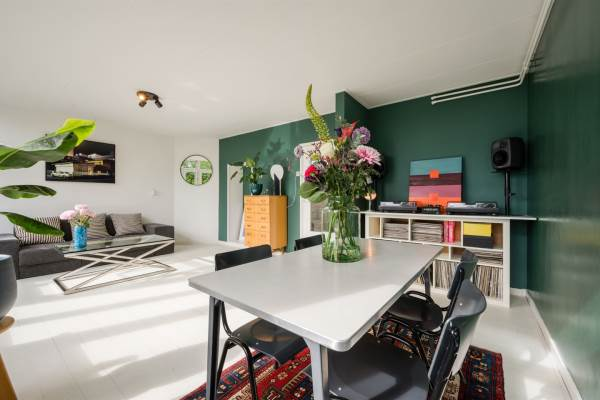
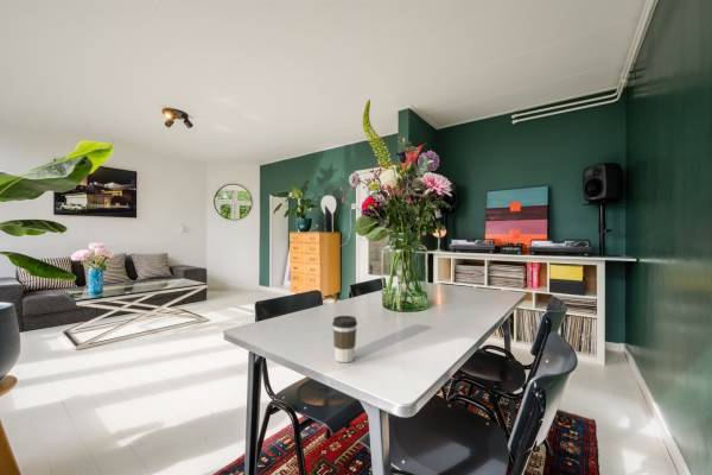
+ coffee cup (344, 338)
